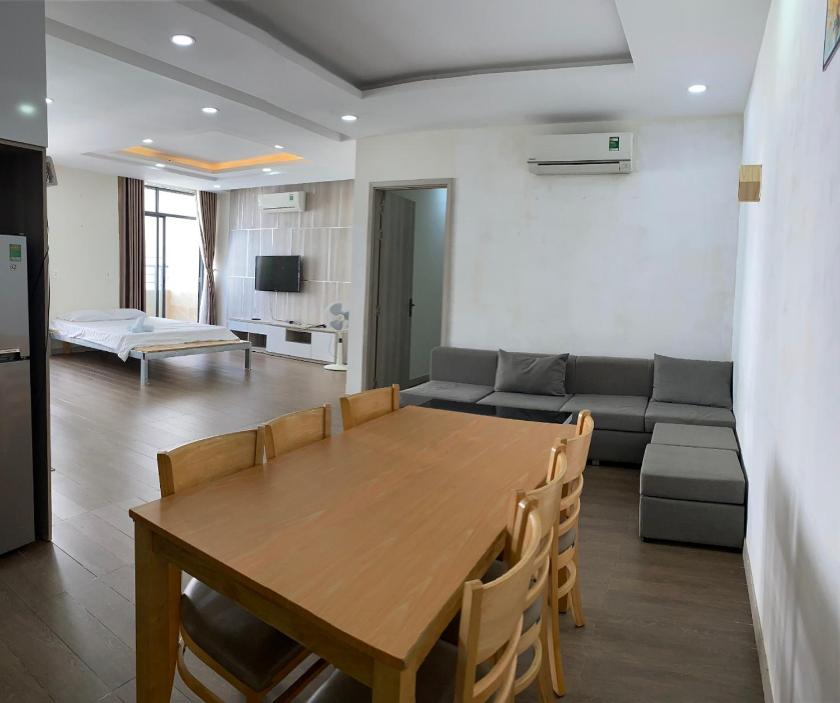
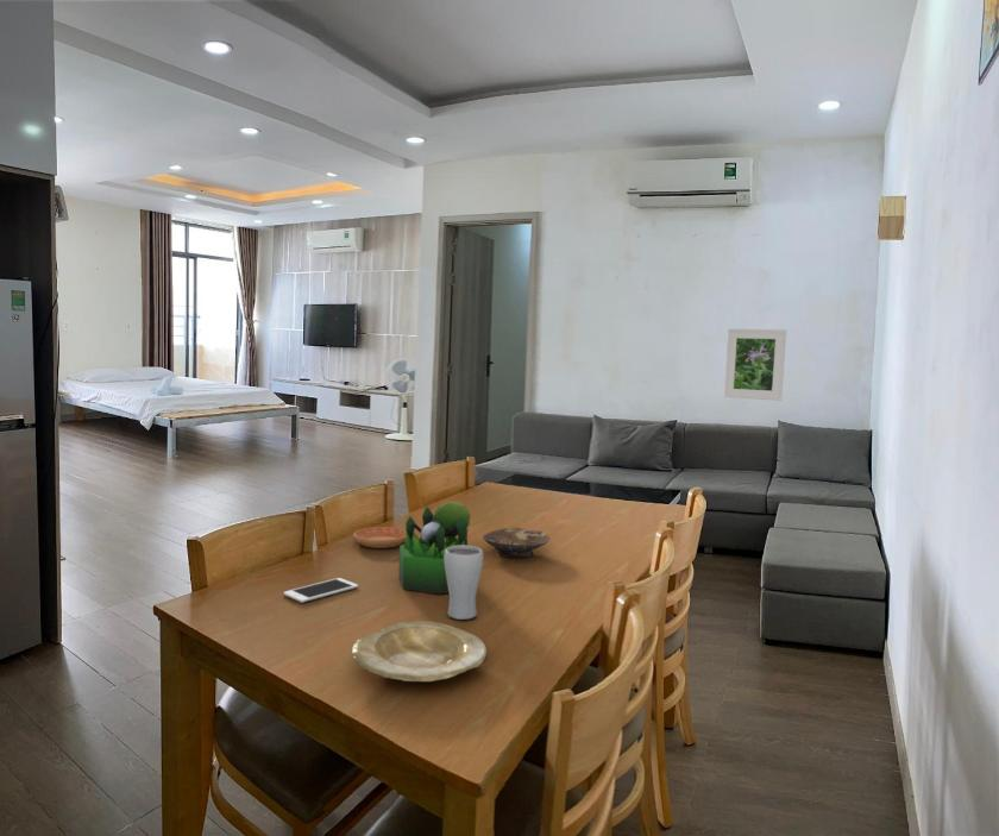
+ bowl (515, 543)
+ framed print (754, 364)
+ plate (420, 655)
+ saucer (381, 538)
+ plant (436, 542)
+ drinking glass (463, 583)
+ cell phone (321, 589)
